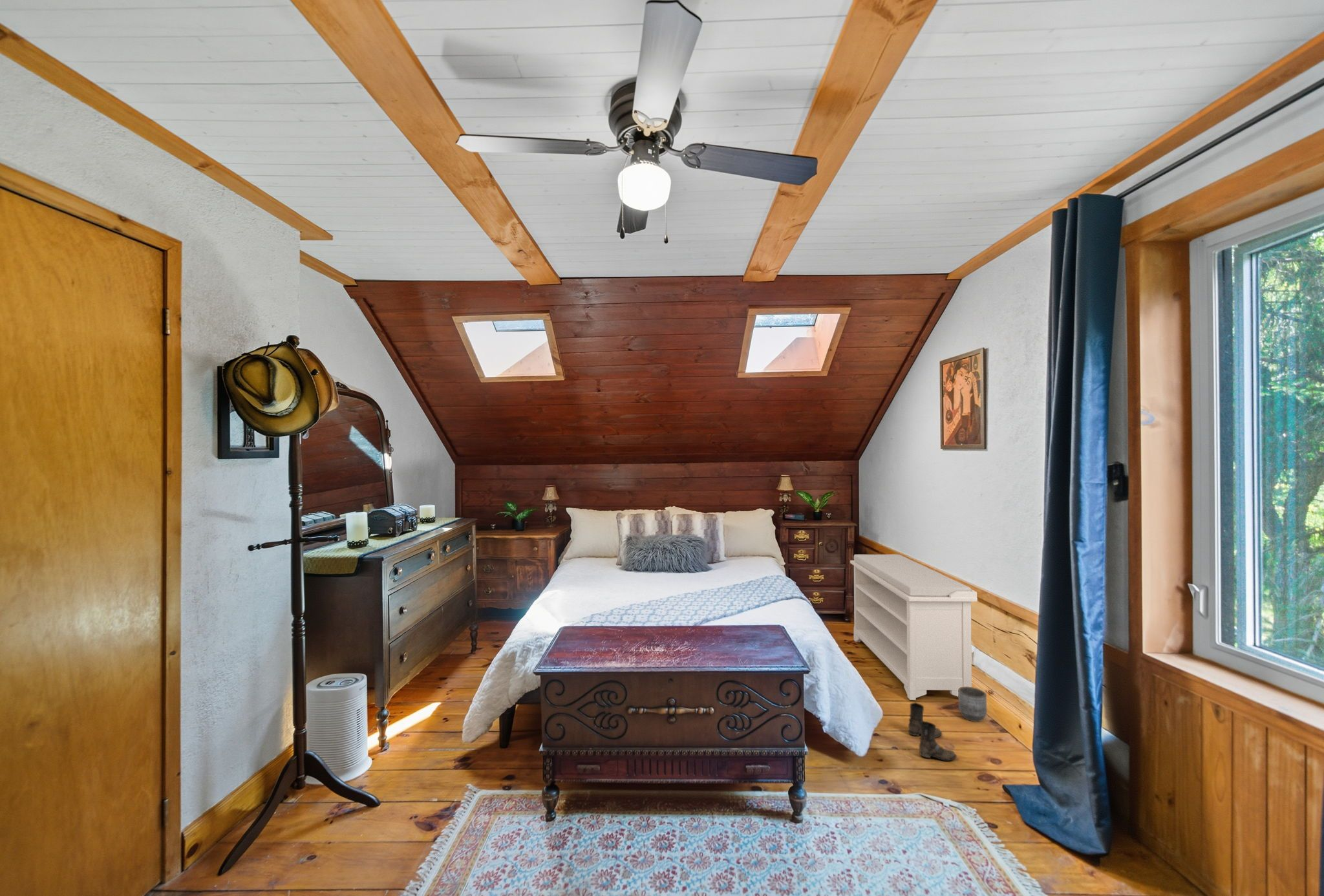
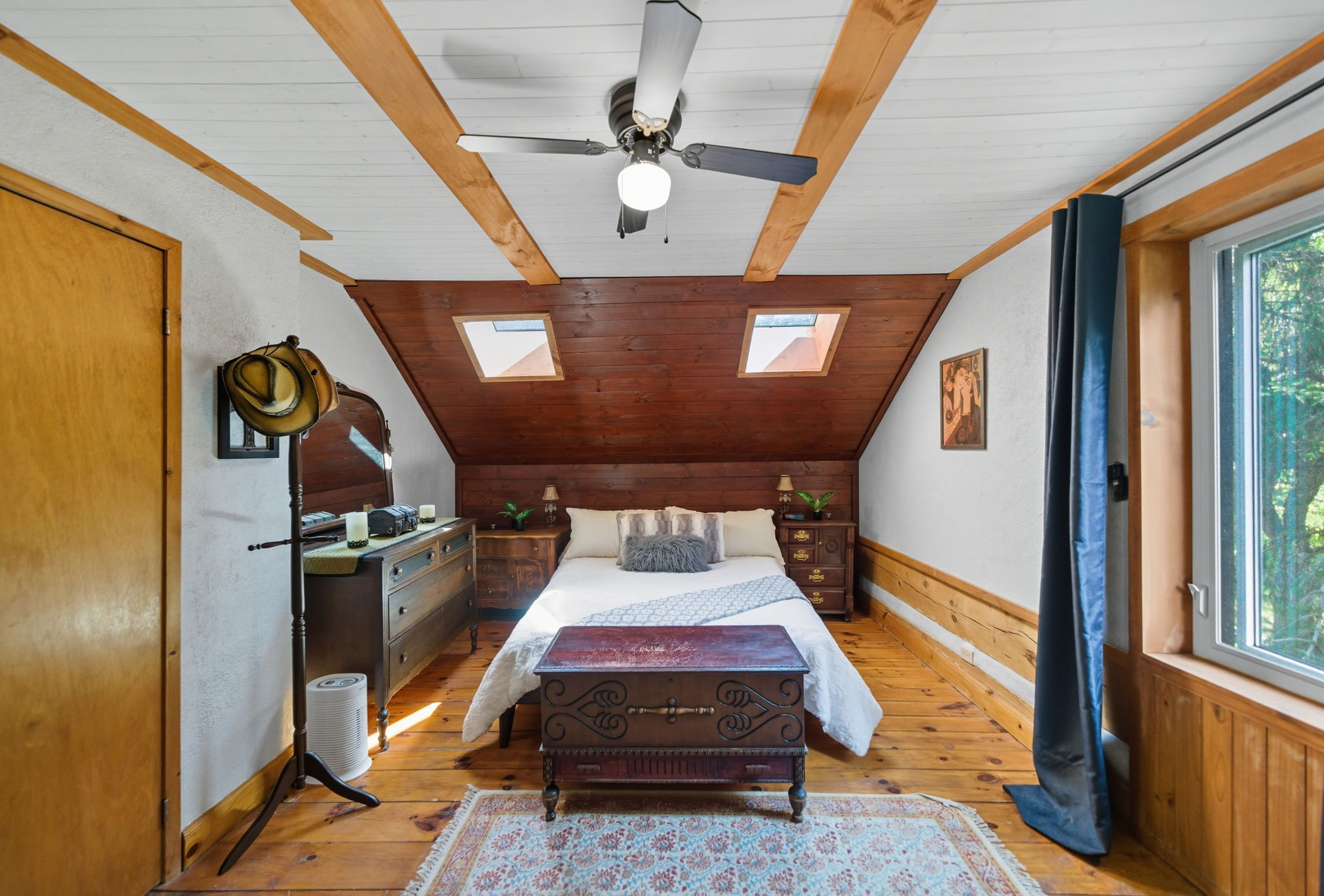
- planter (972, 705)
- bench (904, 617)
- boots (931, 730)
